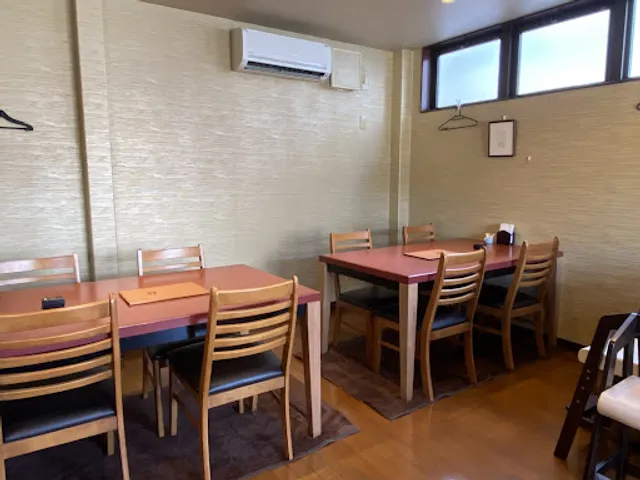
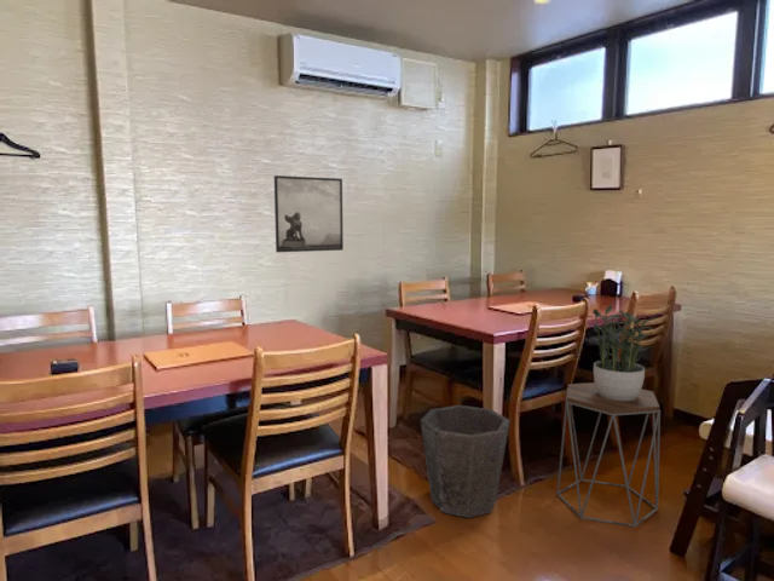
+ potted plant (617, 349)
+ waste bin (464, 460)
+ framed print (310, 214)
+ side table (603, 447)
